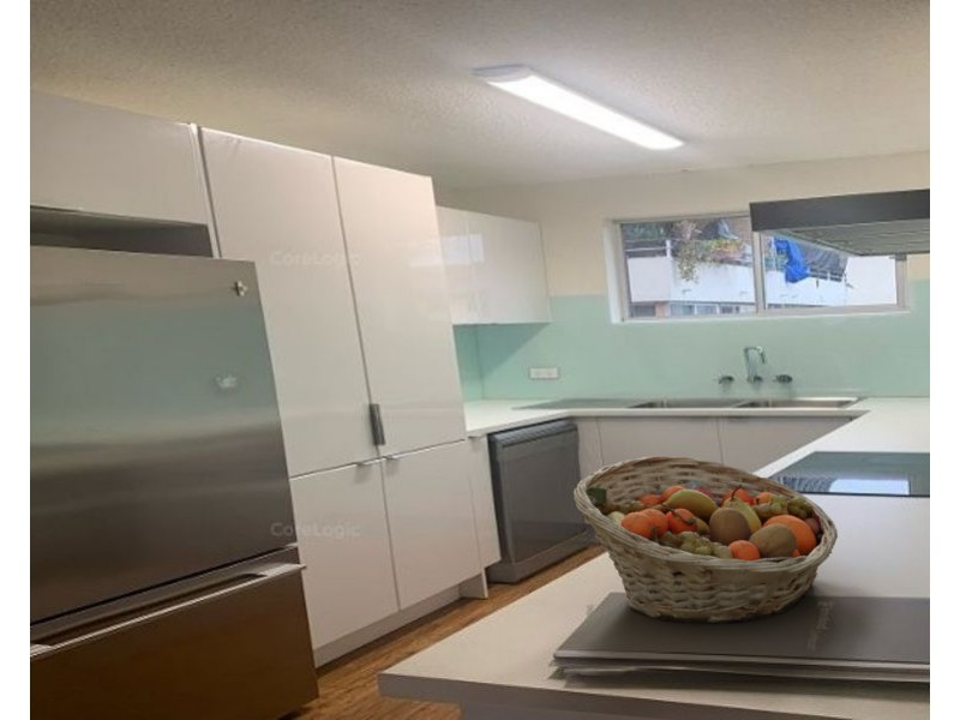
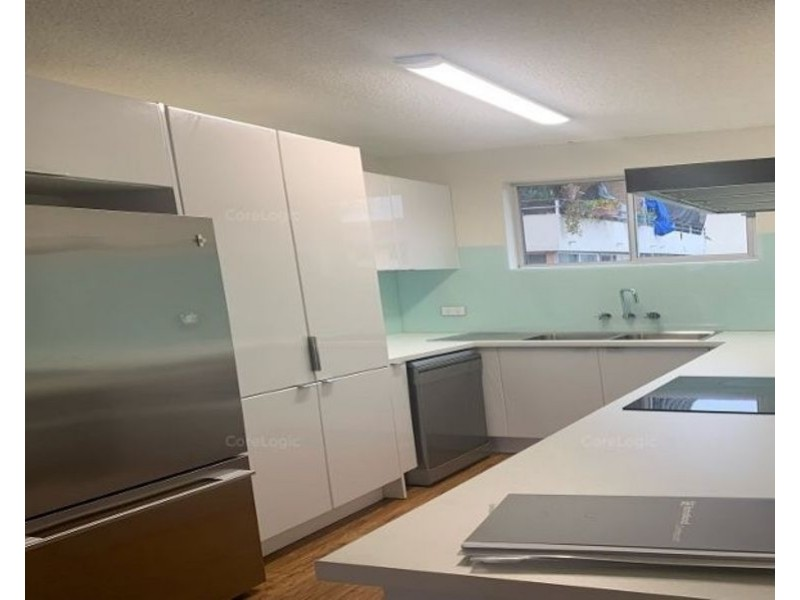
- fruit basket (704, 528)
